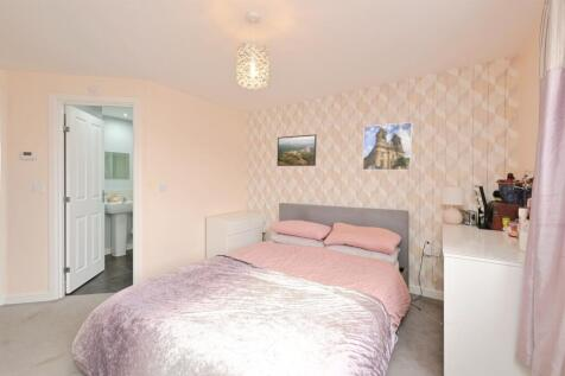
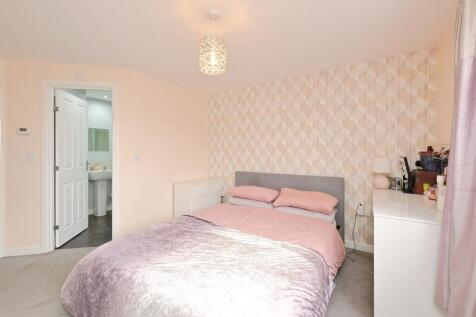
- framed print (386, 147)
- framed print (296, 151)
